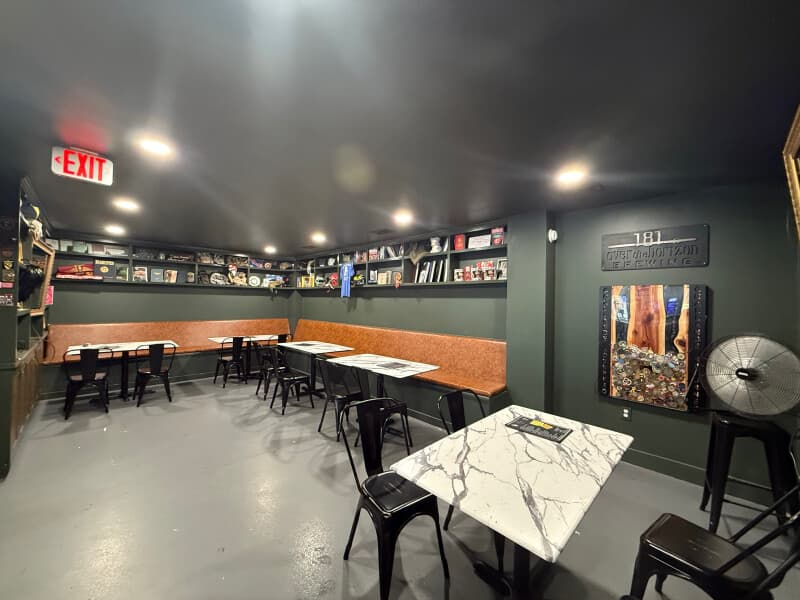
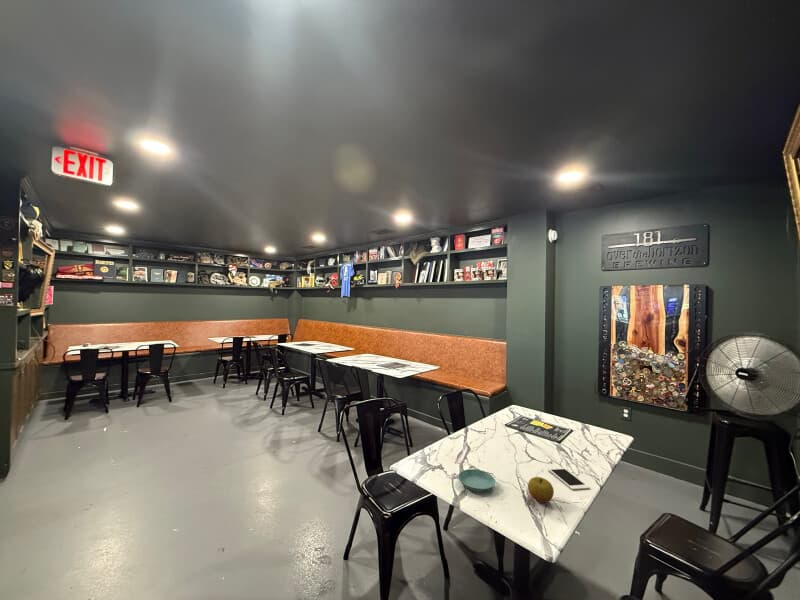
+ cell phone (567, 478)
+ apple (540, 489)
+ saucer (476, 481)
